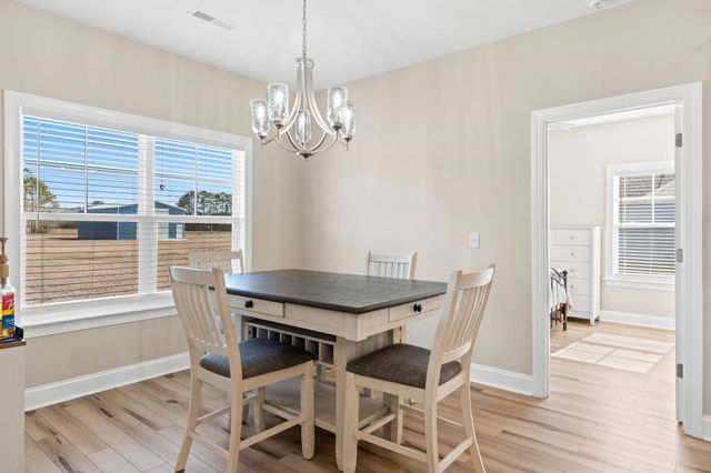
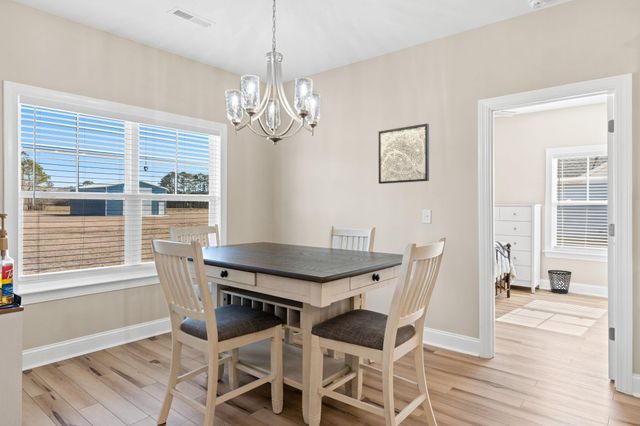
+ wall art (402, 155)
+ wastebasket (559, 281)
